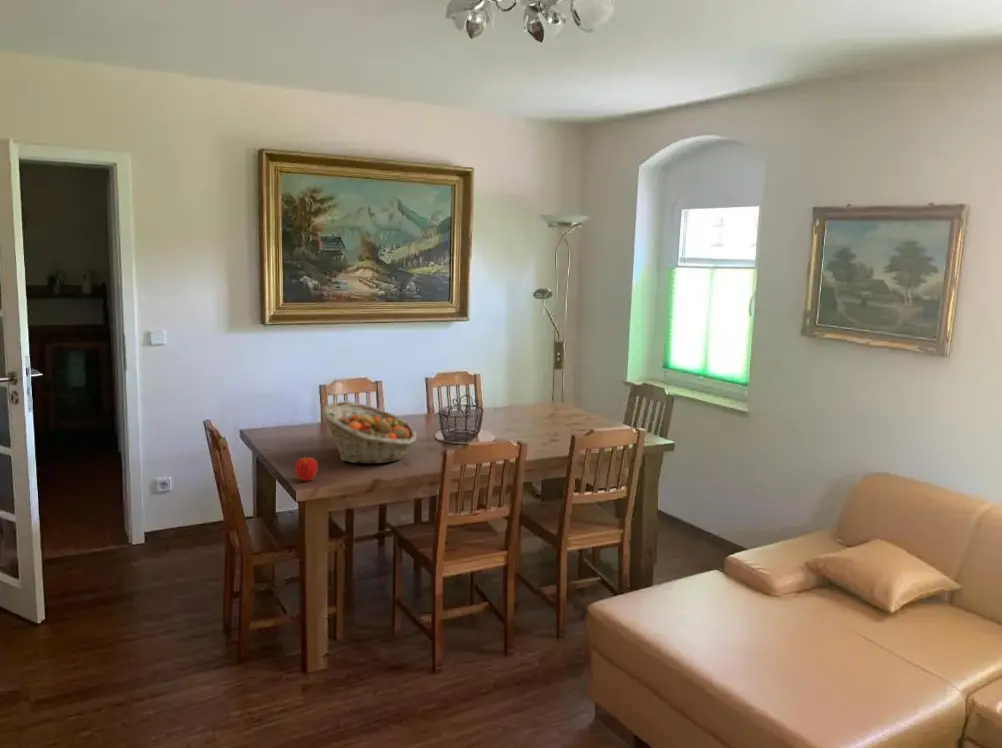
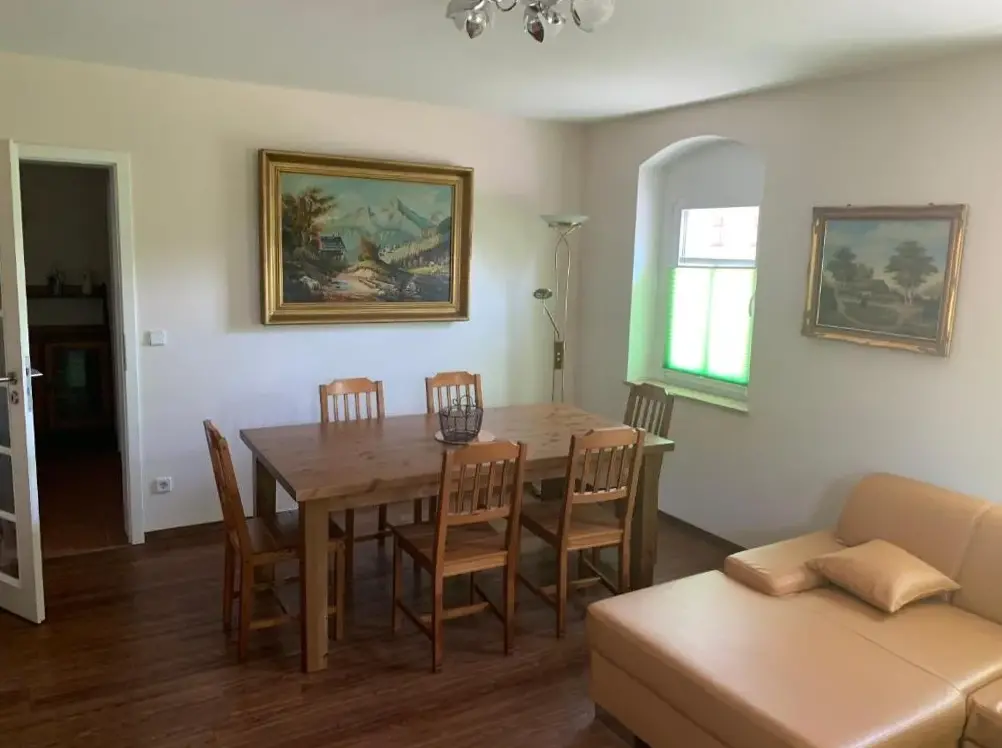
- apple (306, 467)
- fruit basket (369, 430)
